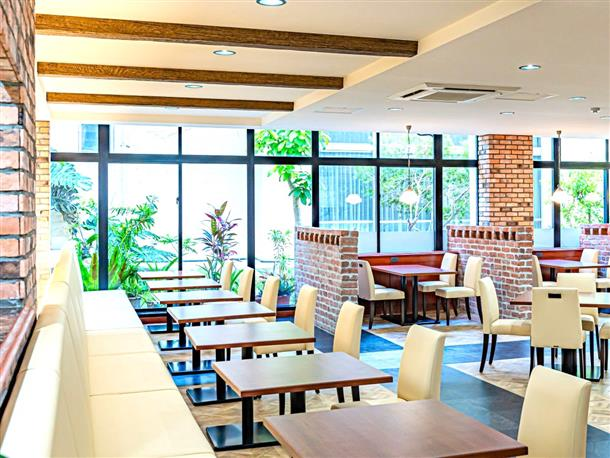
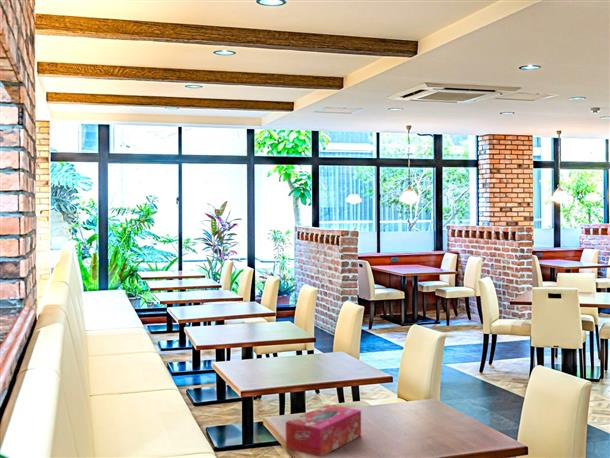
+ tissue box (324, 429)
